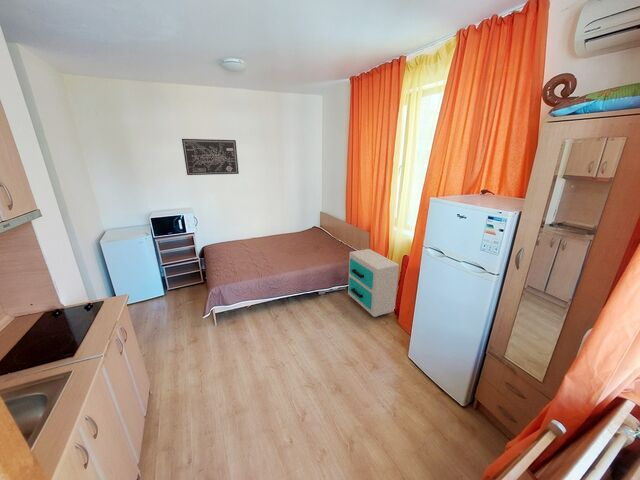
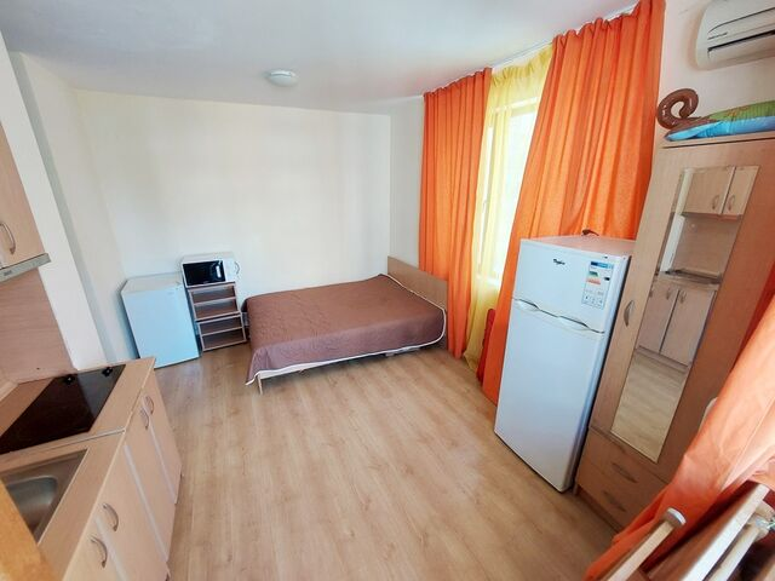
- nightstand (369, 282)
- wall art (211, 157)
